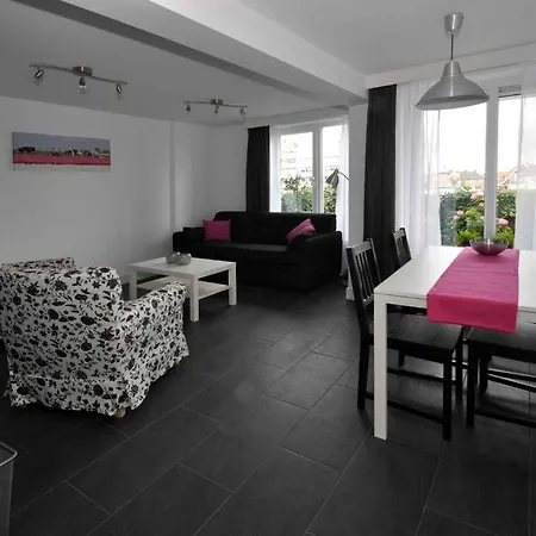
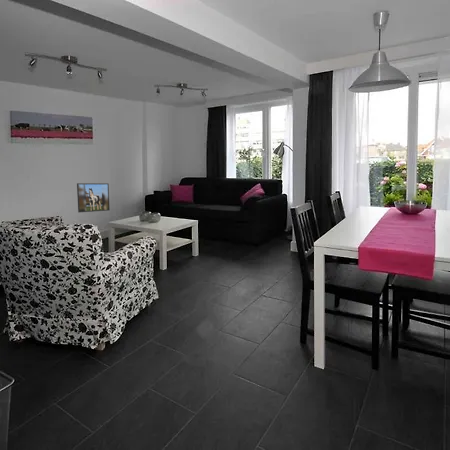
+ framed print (93, 197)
